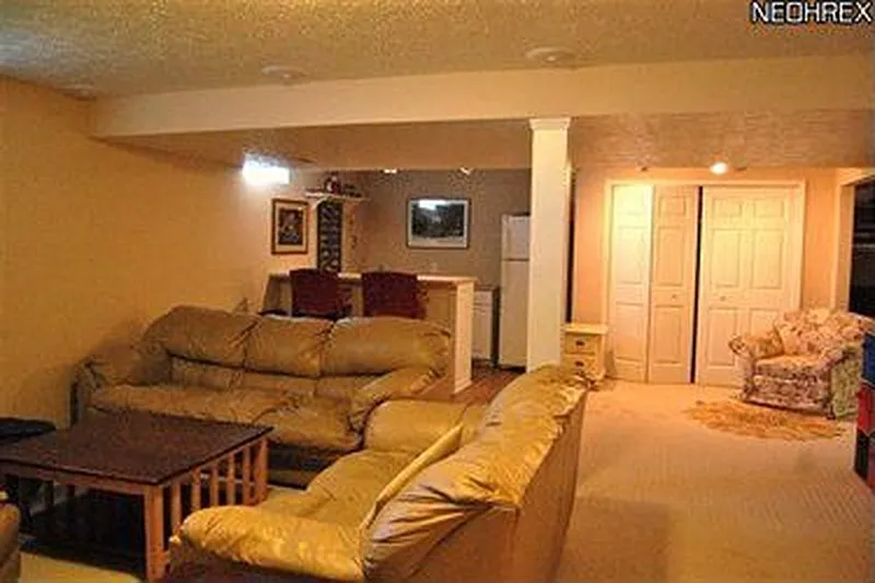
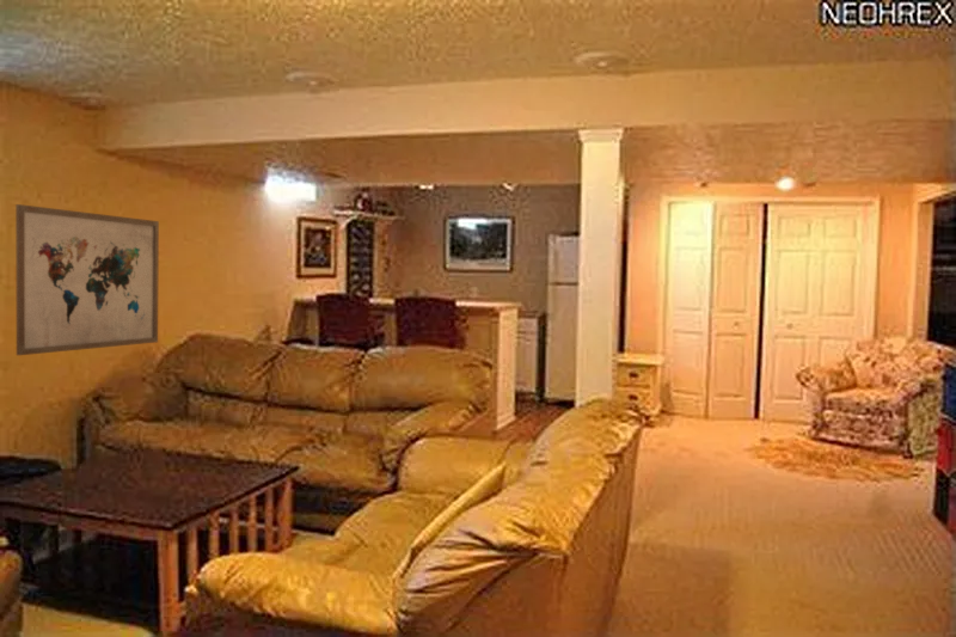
+ wall art (94, 281)
